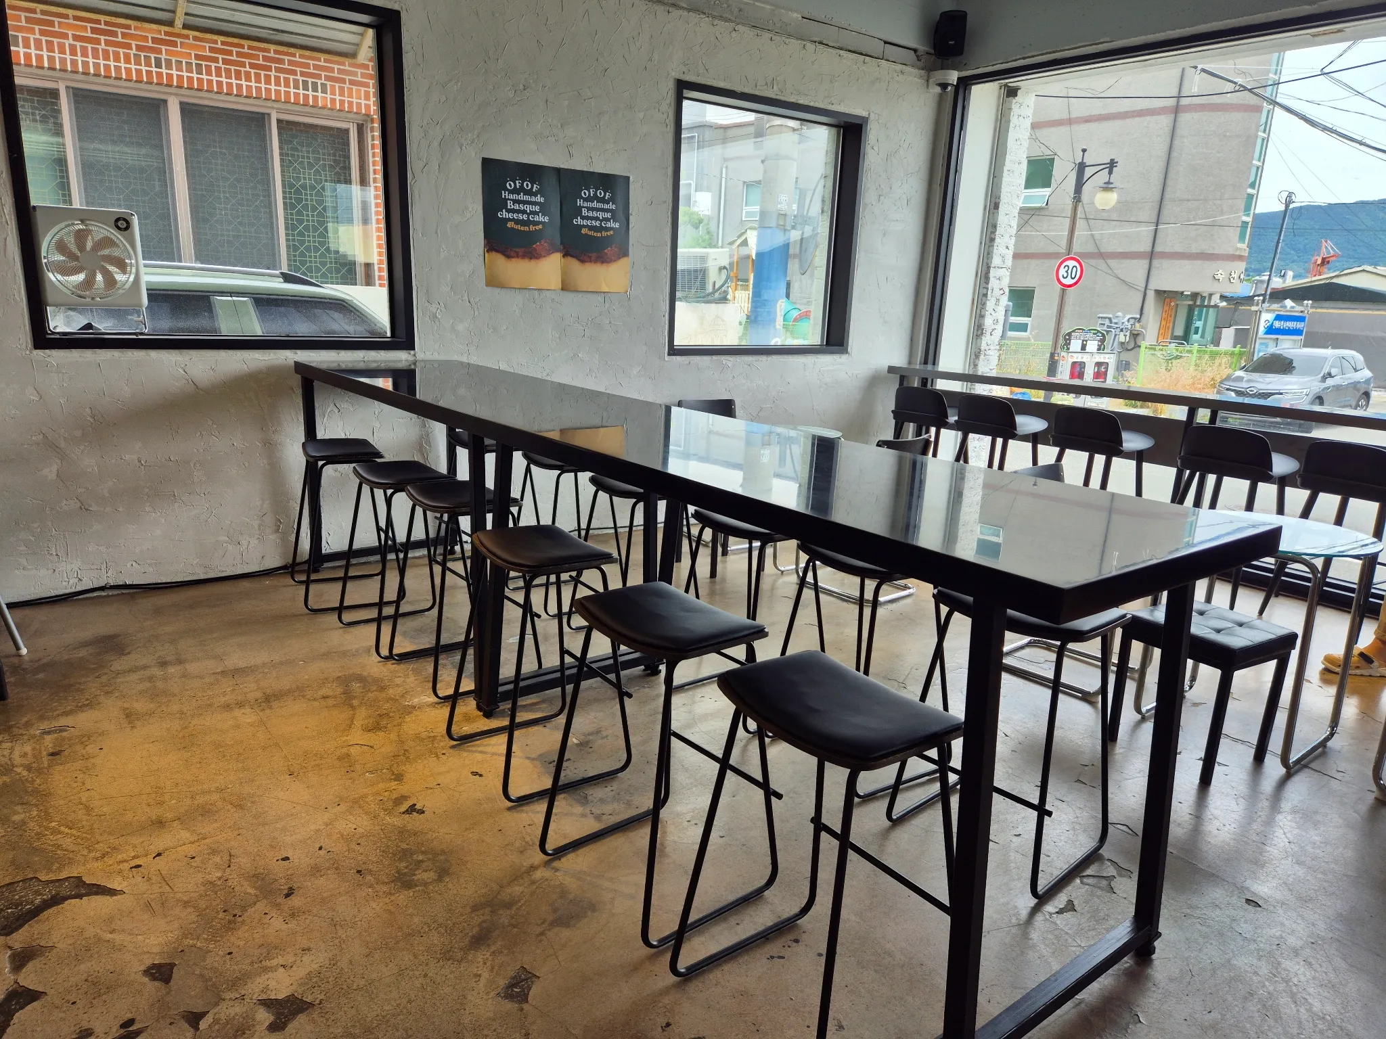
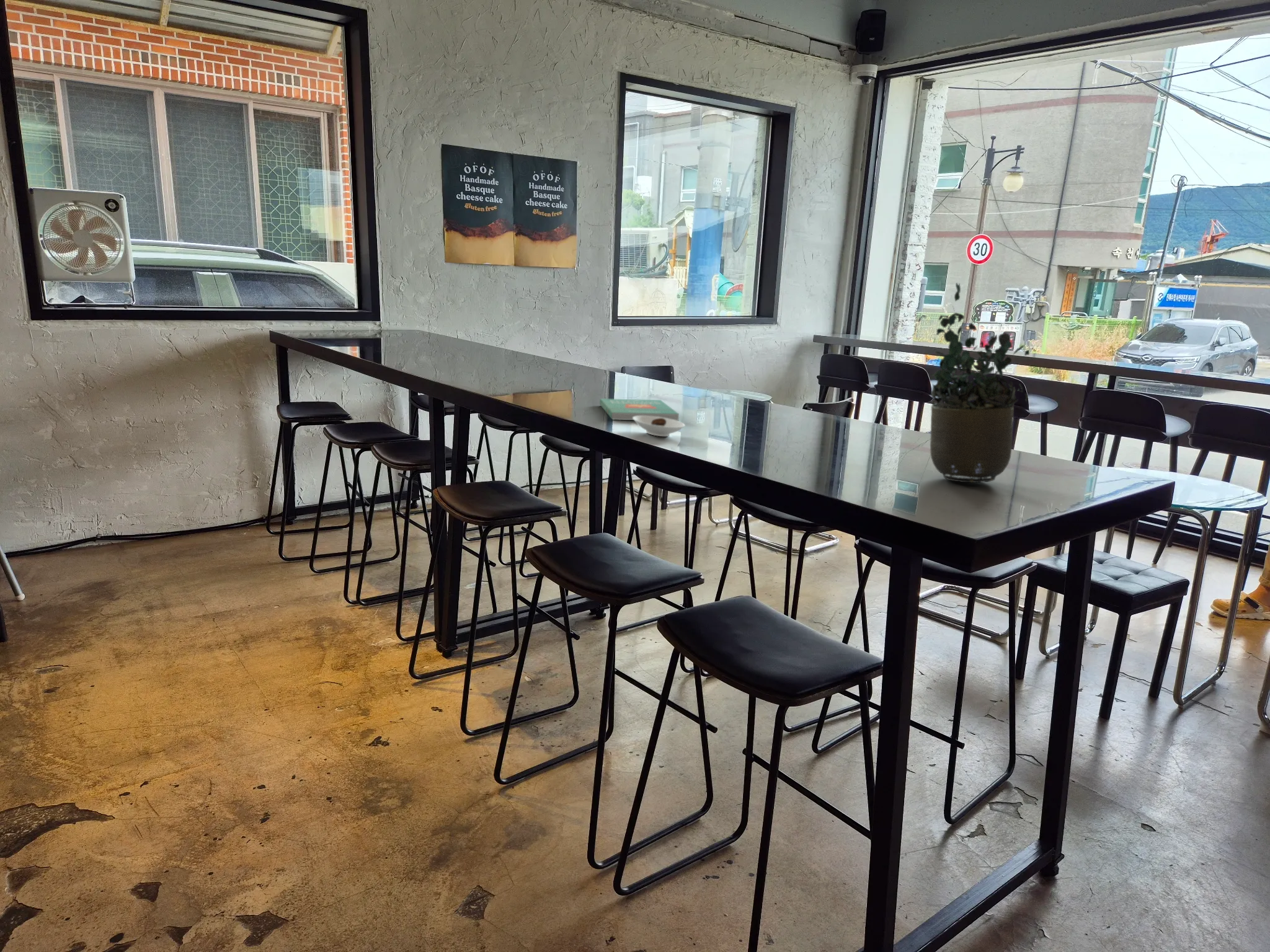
+ potted plant (967, 385)
+ saucer (658, 426)
+ book (637, 409)
